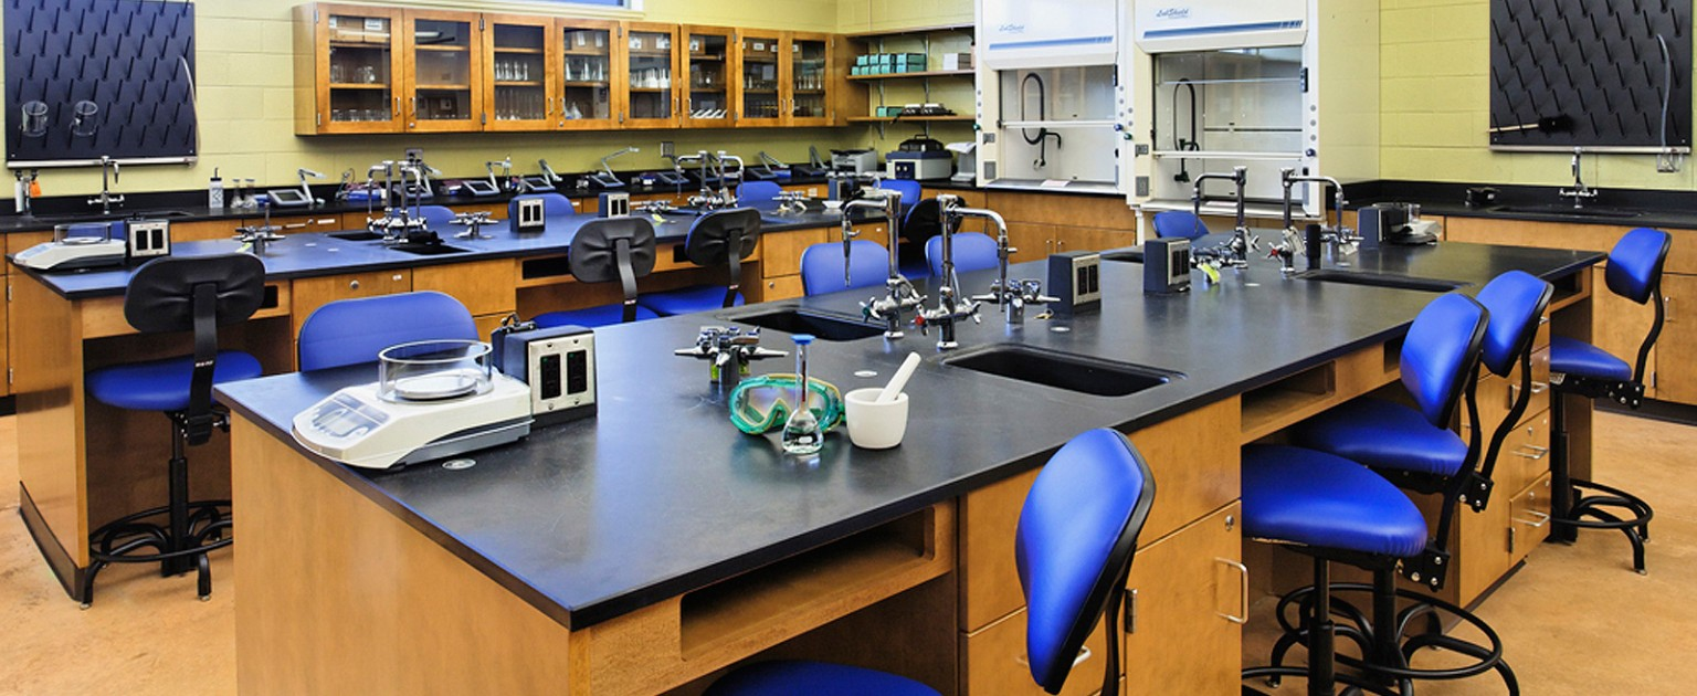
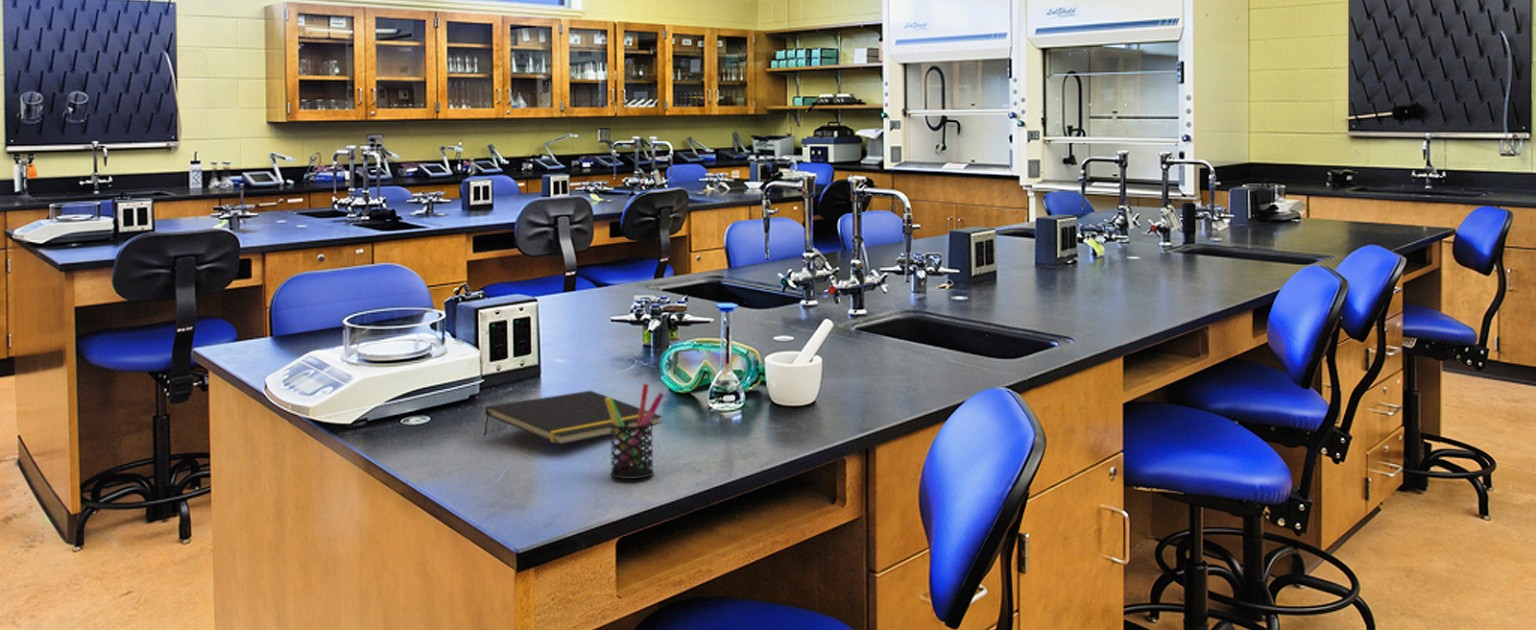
+ pen holder (629, 429)
+ notepad (576, 415)
